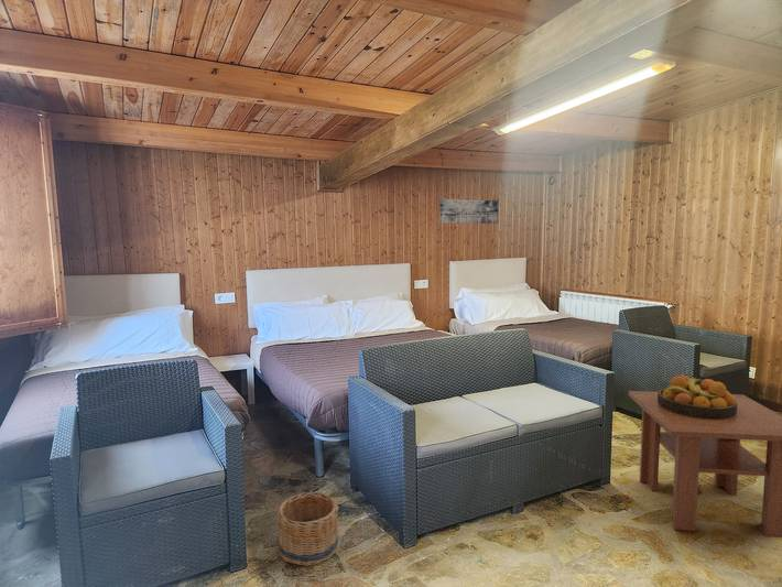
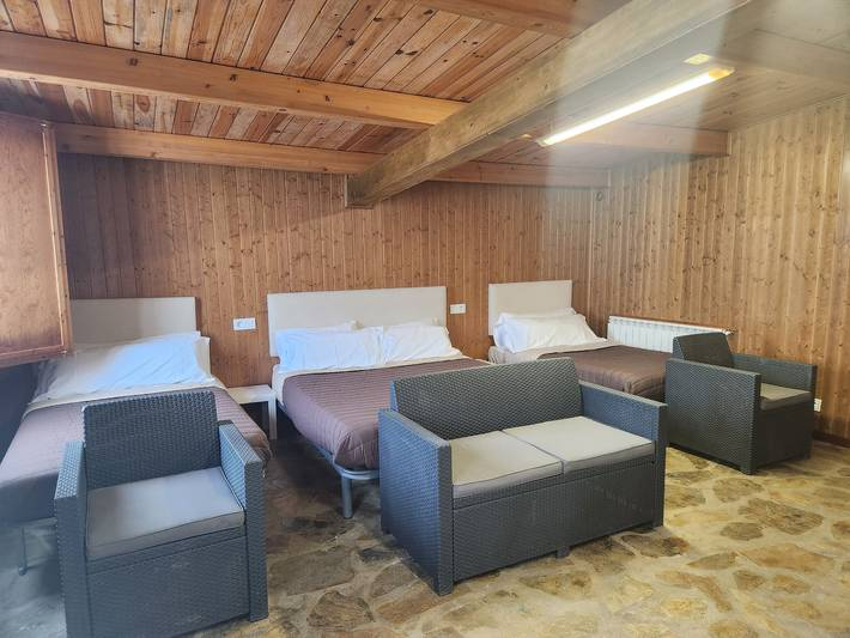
- coffee table (708, 458)
- wall art (469, 211)
- fruit bowl (696, 392)
- basket (307, 526)
